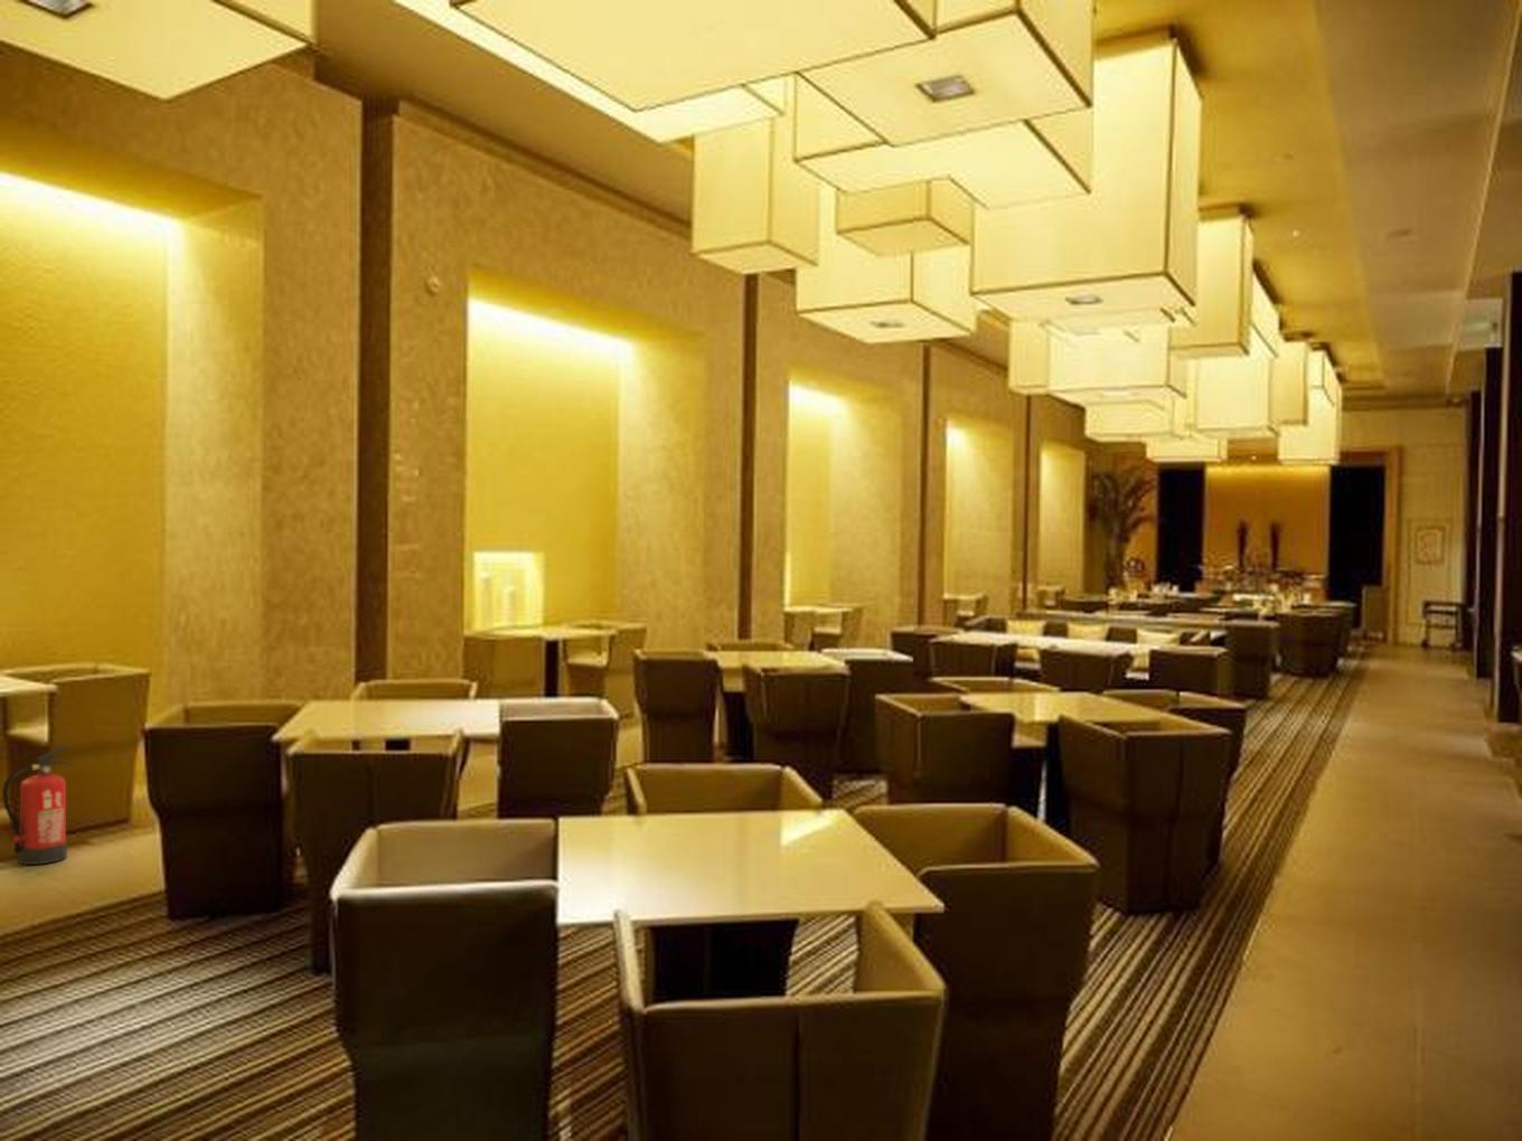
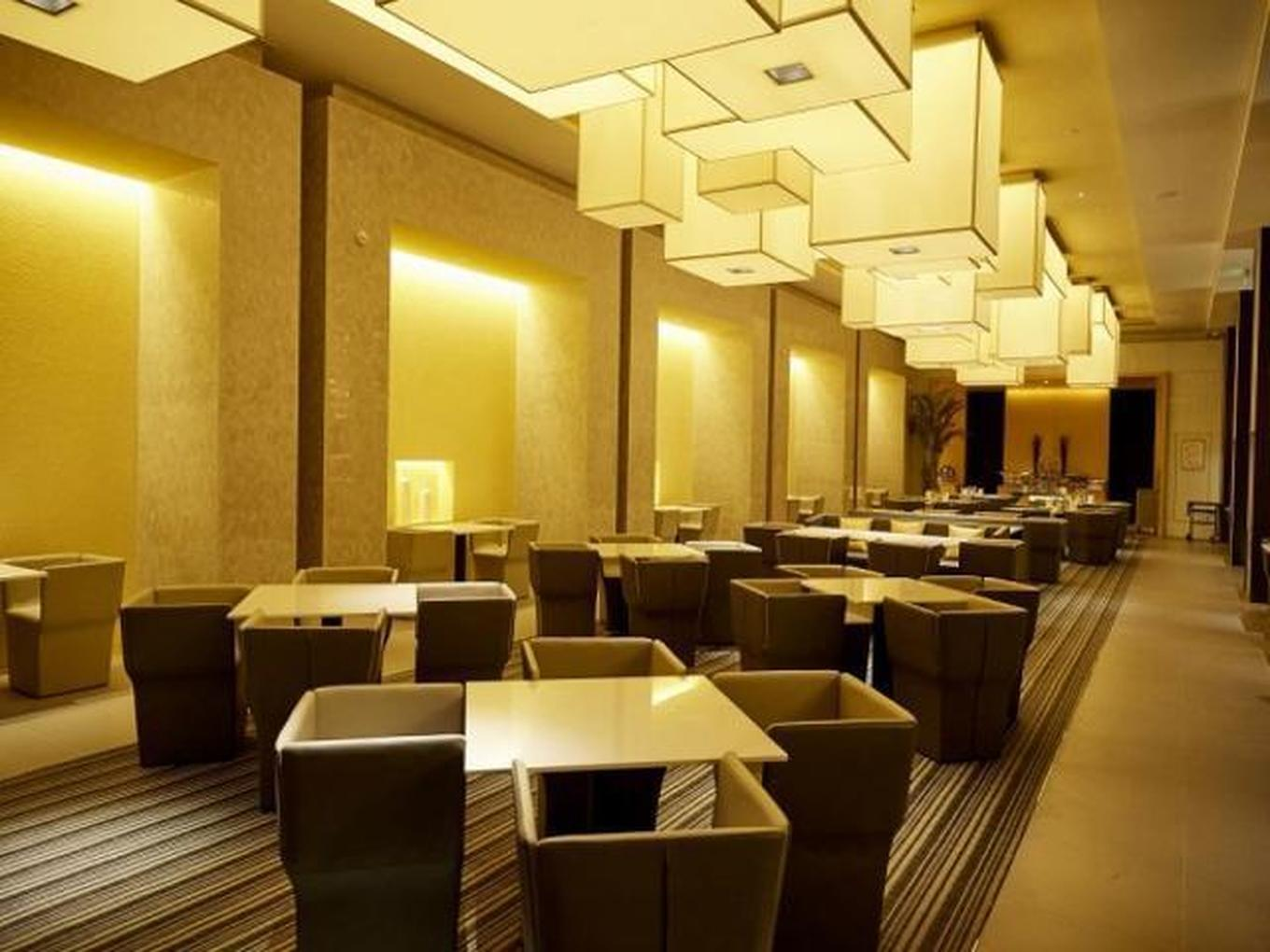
- fire extinguisher (37, 804)
